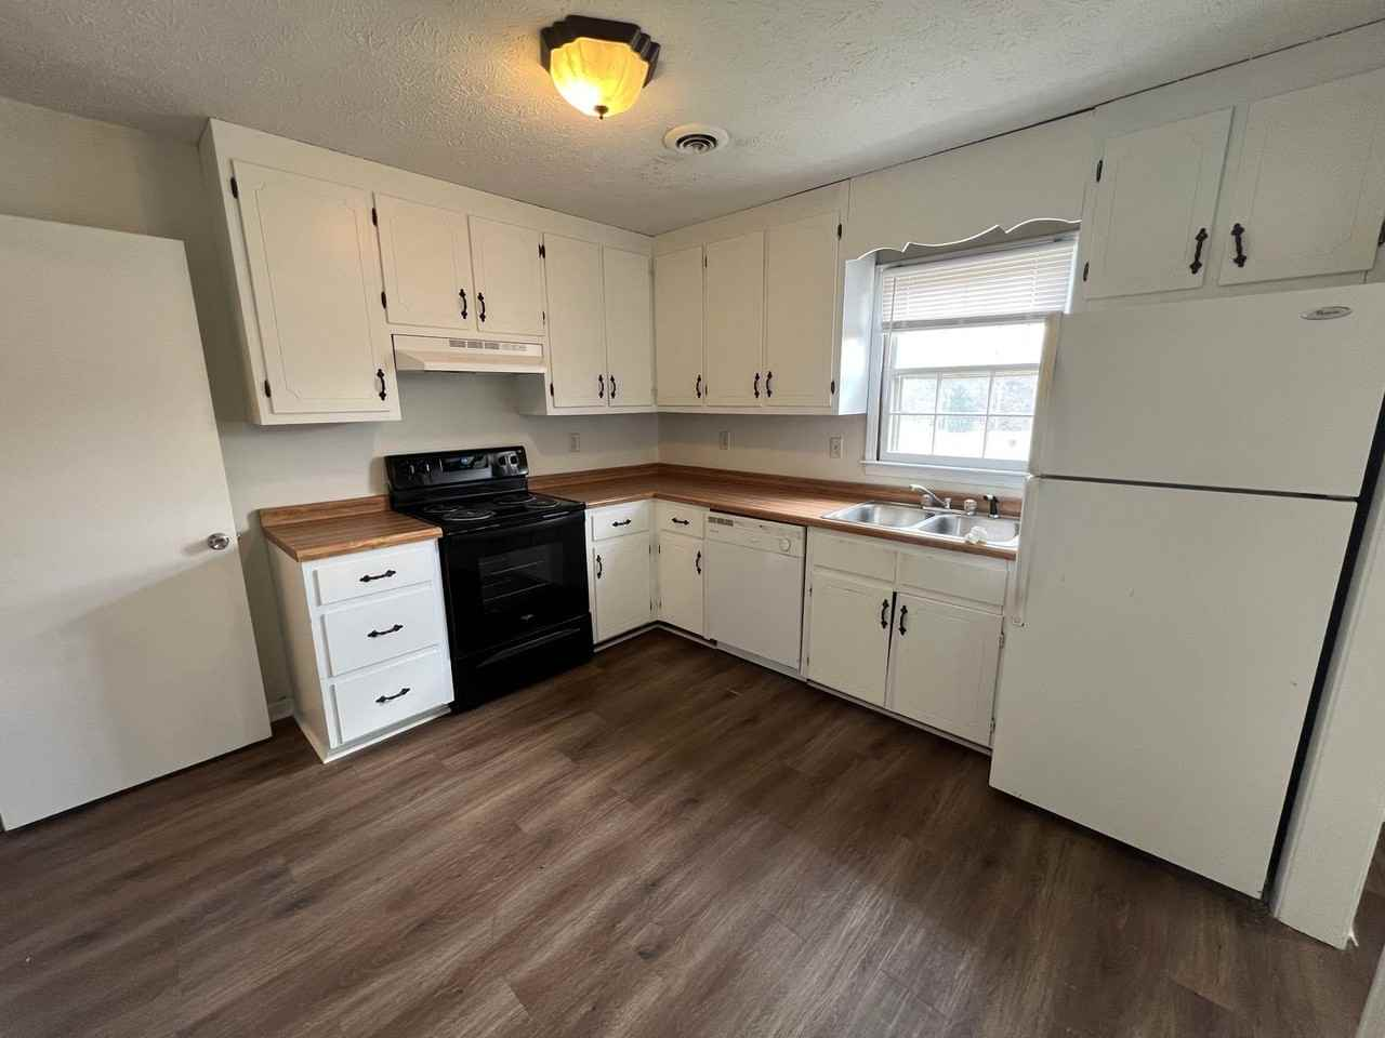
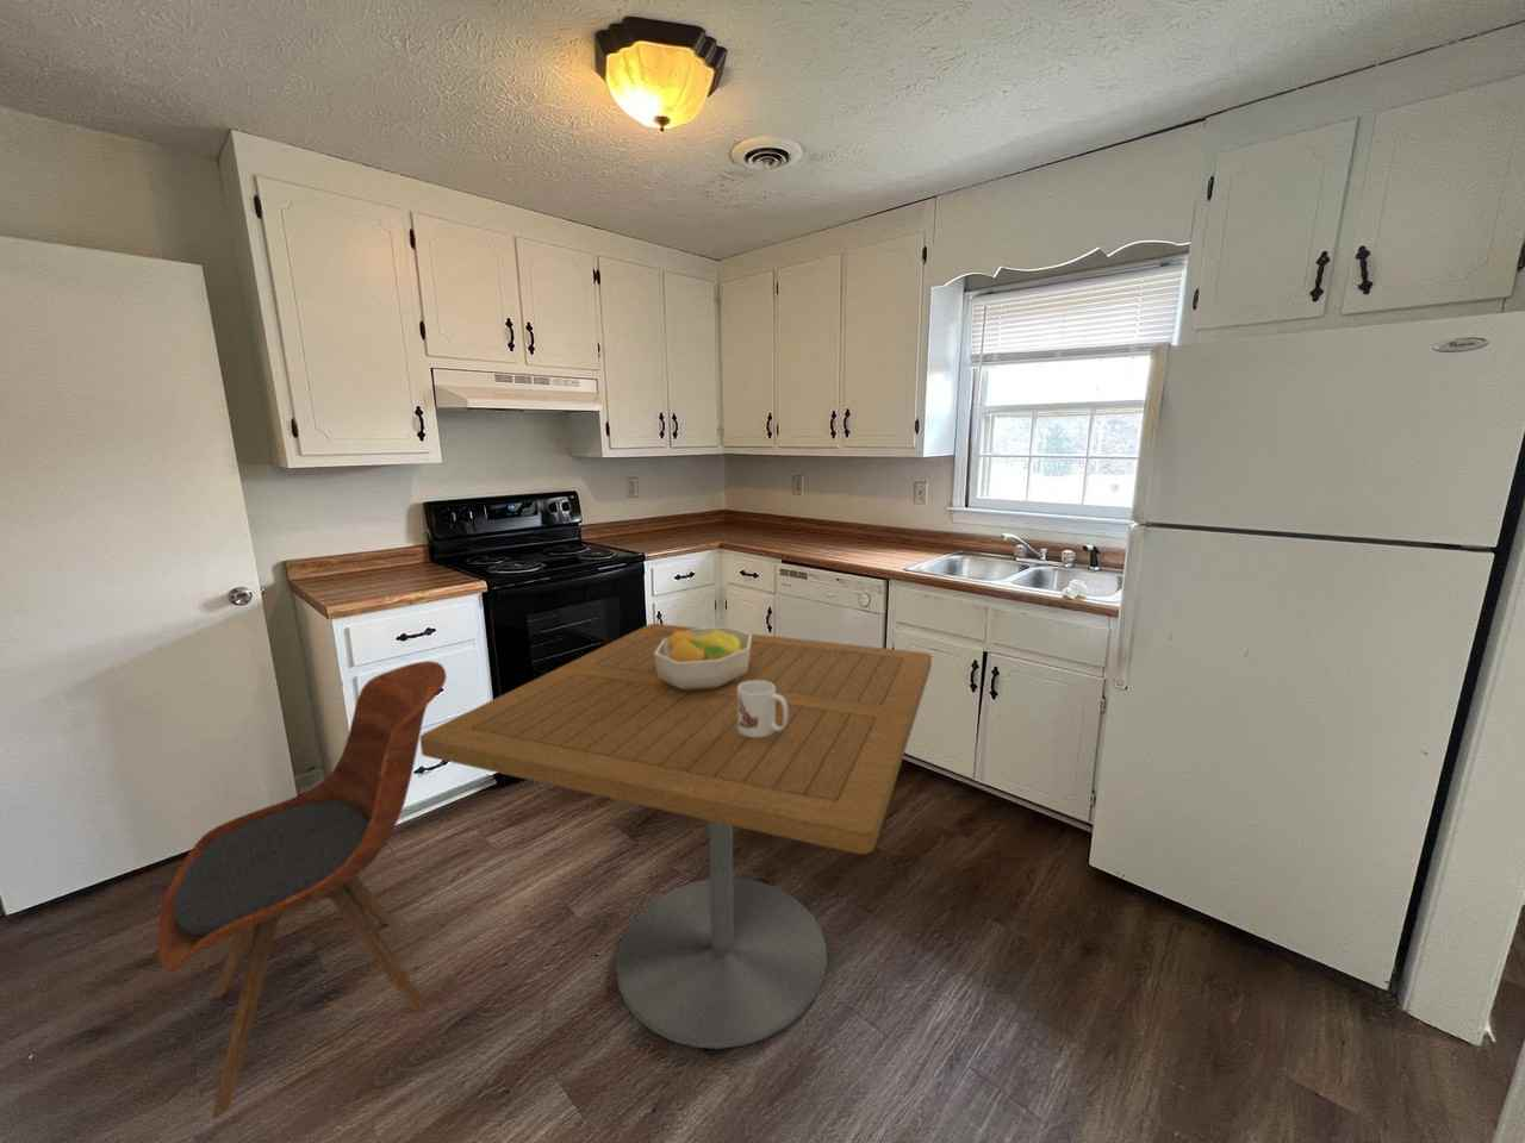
+ dining table (720, 825)
+ fruit bowl (705, 651)
+ dining chair (303, 855)
+ mug (762, 708)
